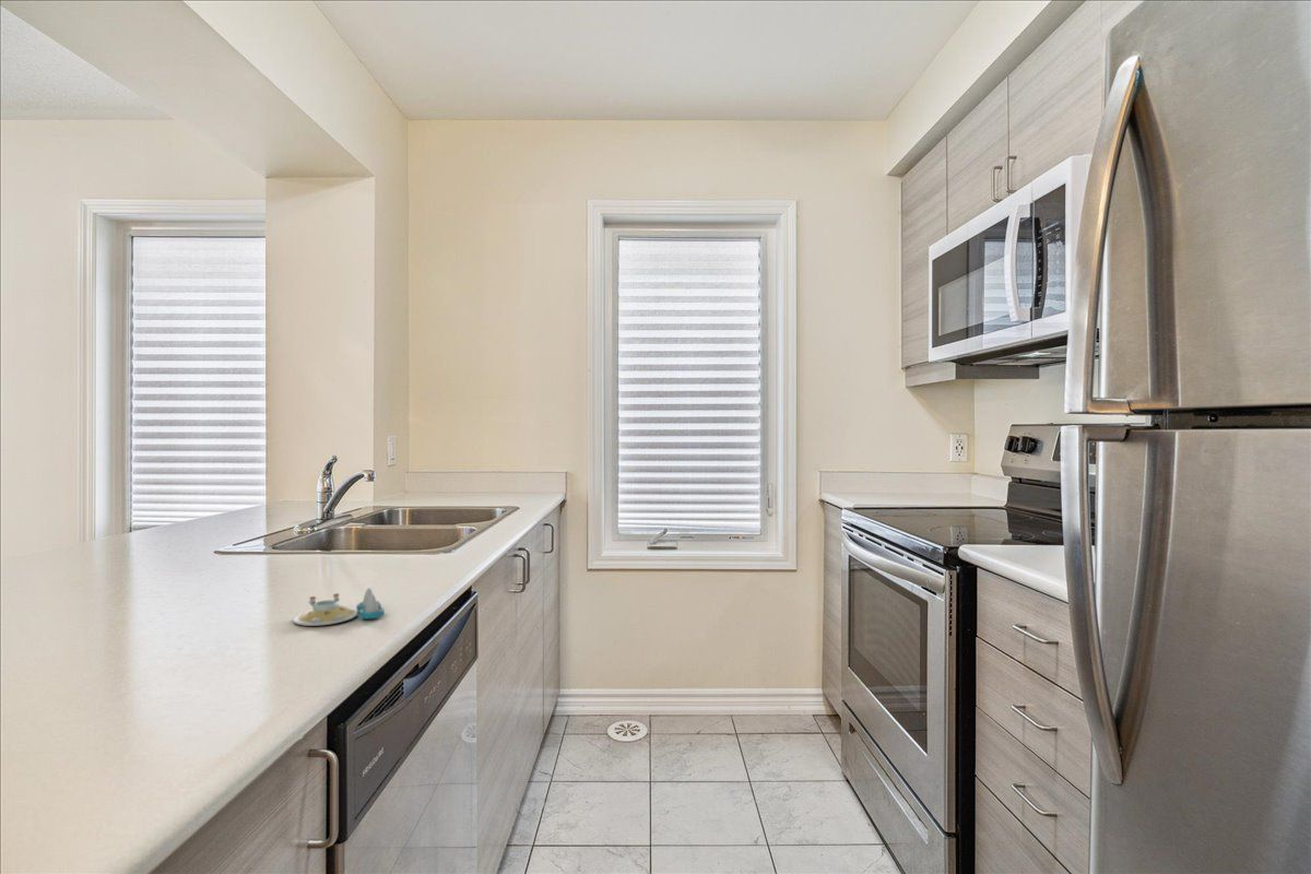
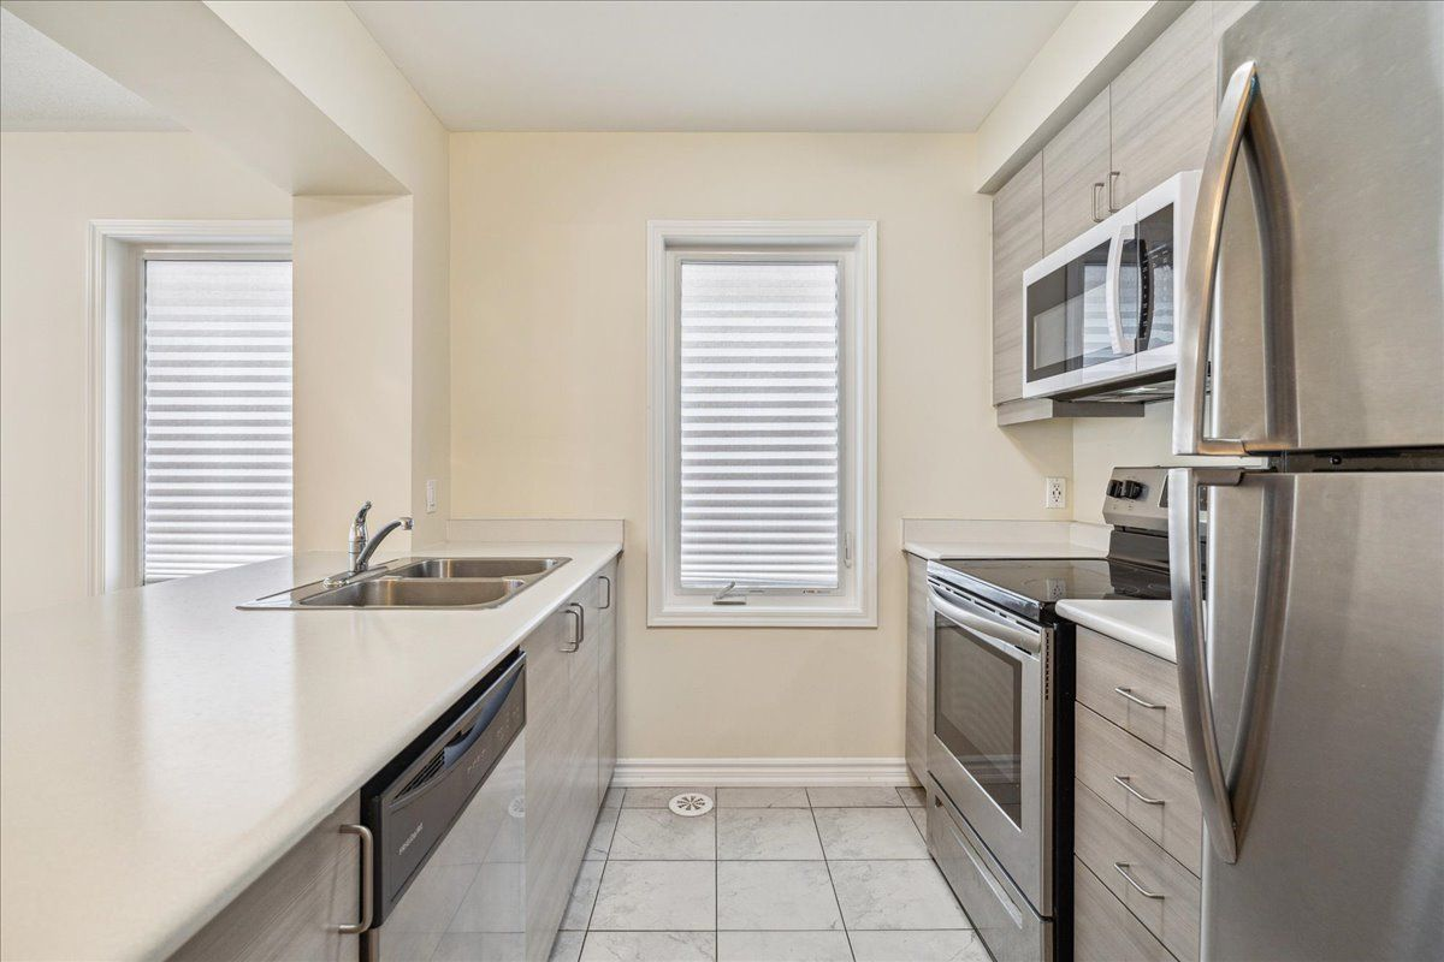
- salt and pepper shaker set (339, 605)
